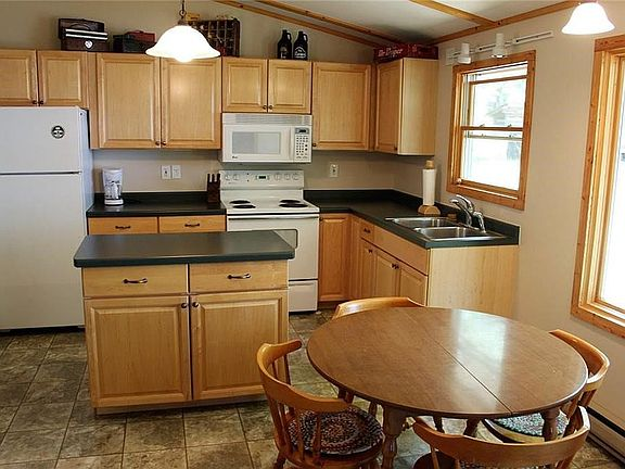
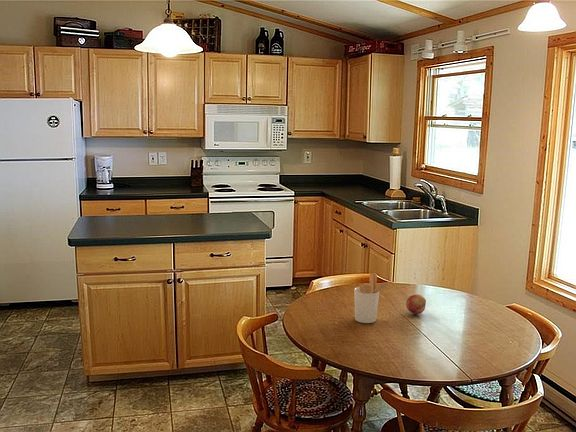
+ fruit (416, 304)
+ utensil holder (372, 298)
